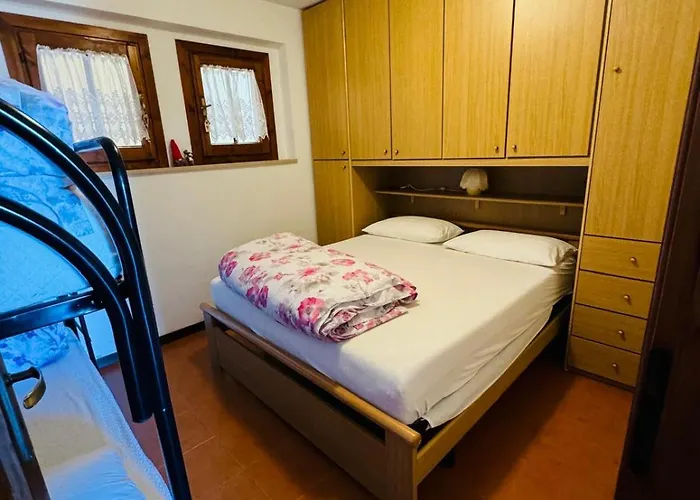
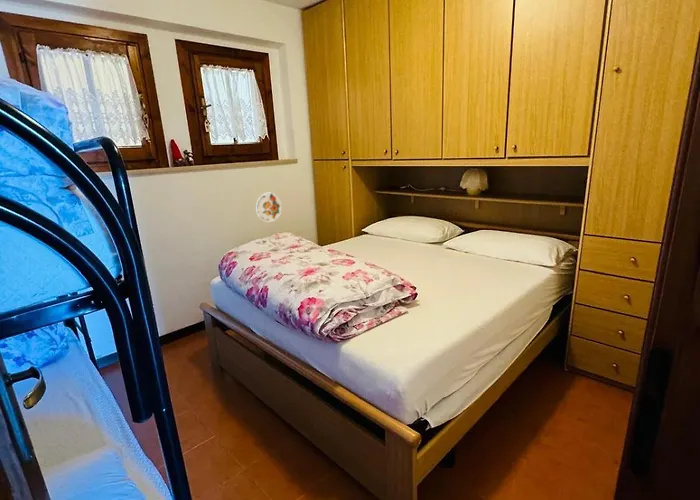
+ decorative plate (268, 207)
